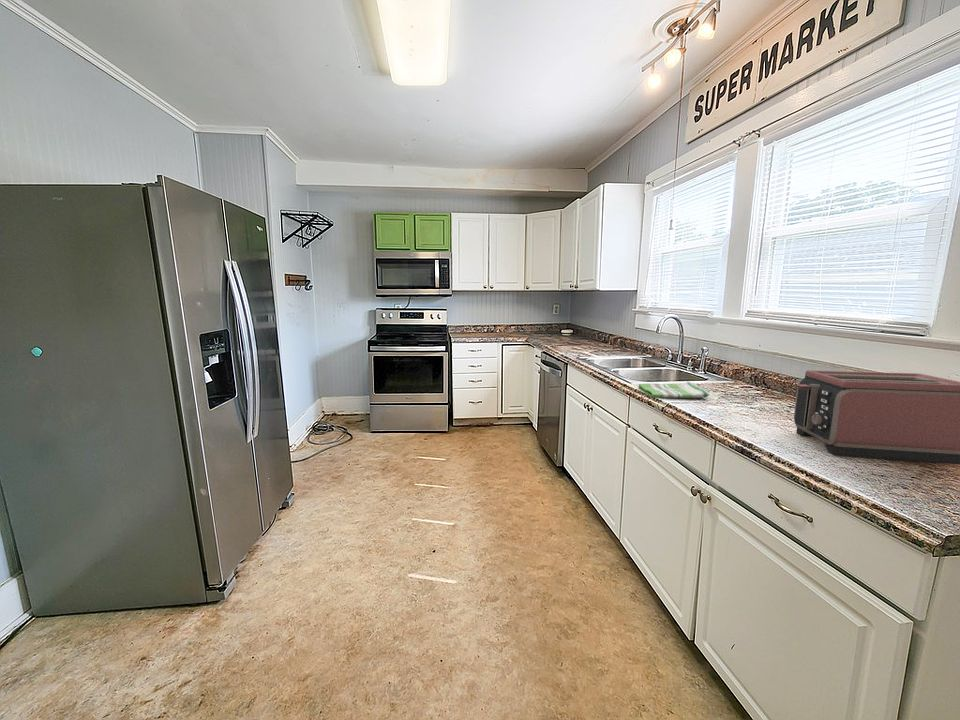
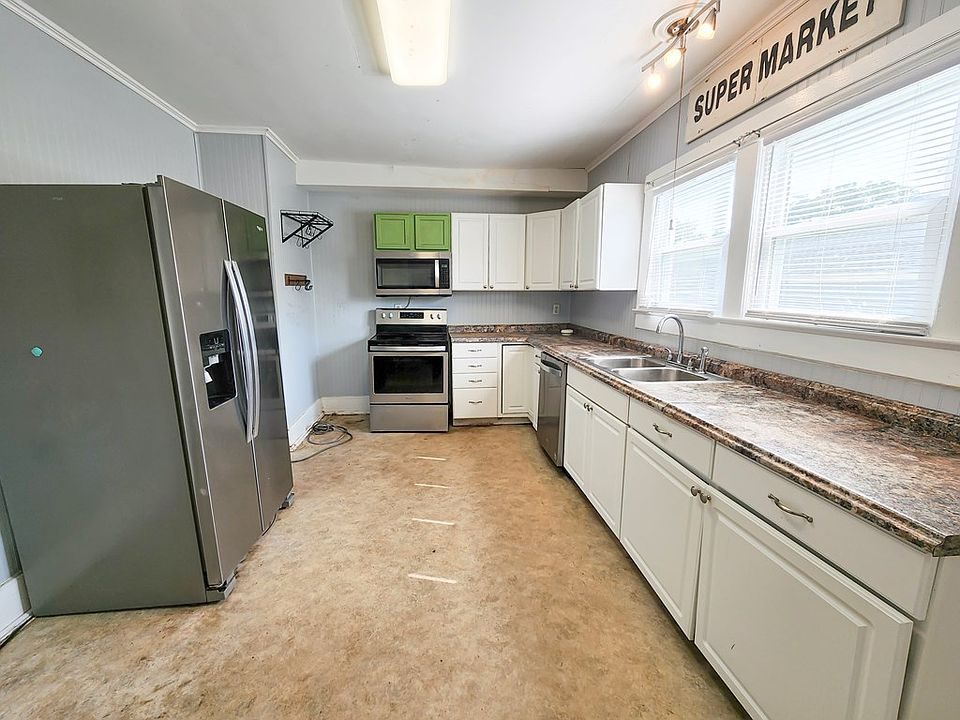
- toaster (868, 412)
- dish towel (671, 389)
